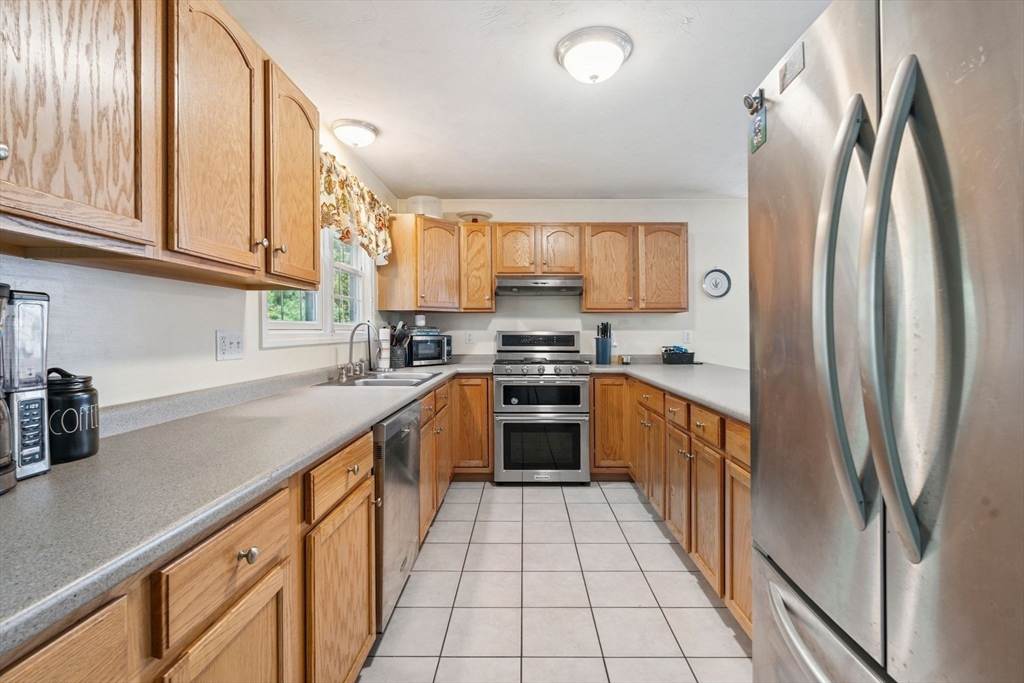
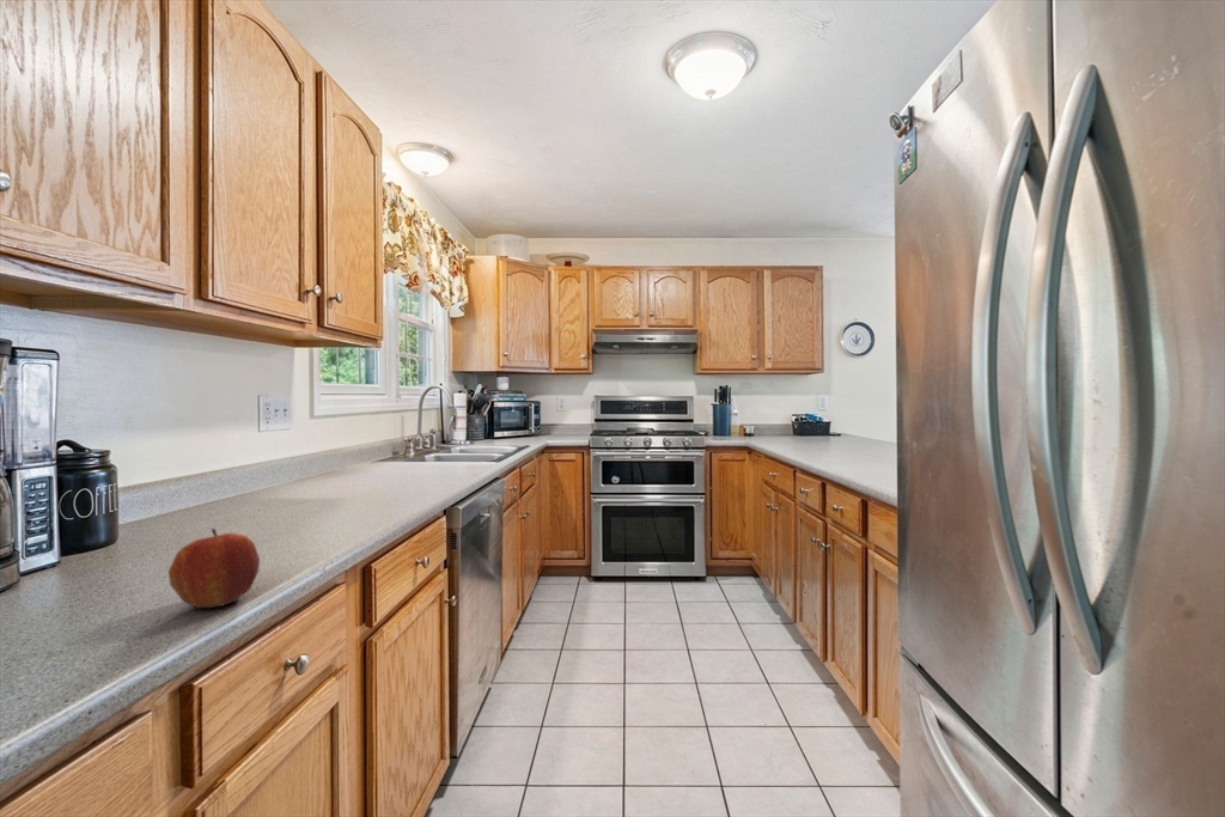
+ apple (215, 566)
